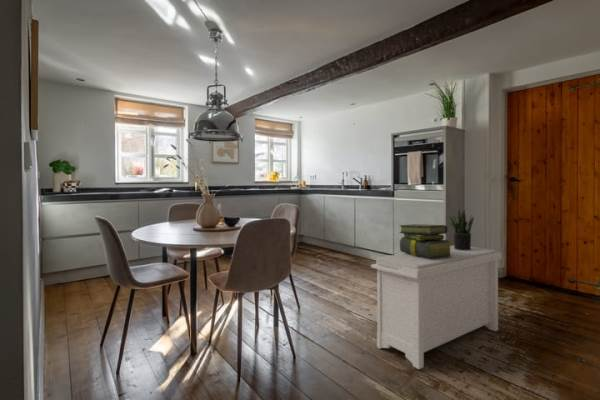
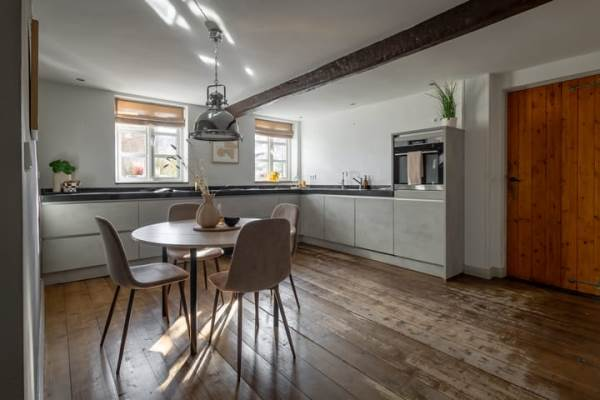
- bench (440, 295)
- potted plant (460, 228)
- stack of books (423, 239)
